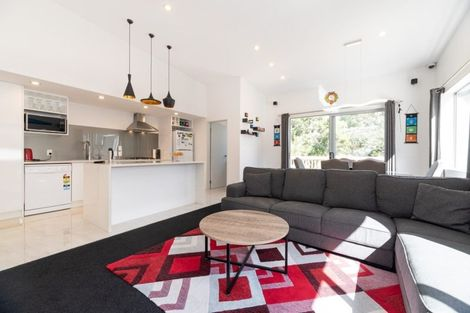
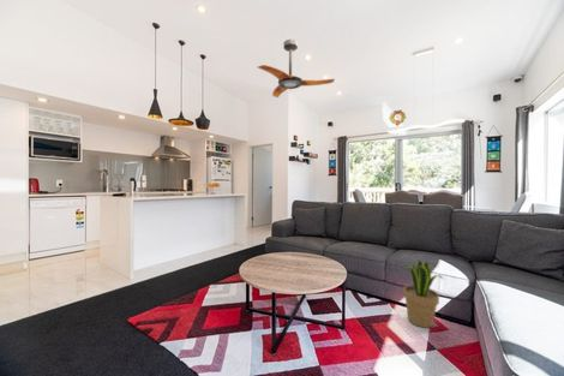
+ ceiling fan (290, 65)
+ potted plant (422, 291)
